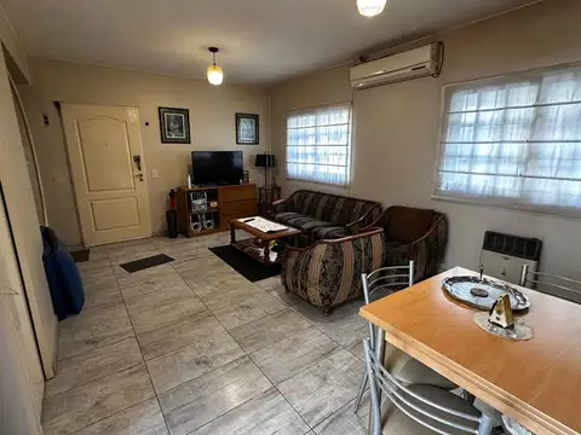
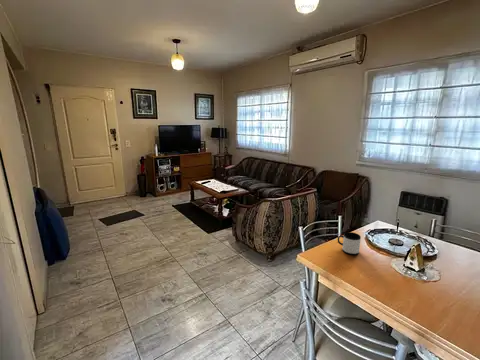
+ mug (348, 242)
